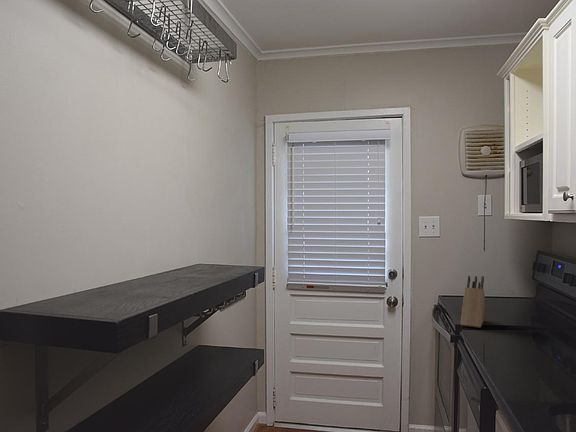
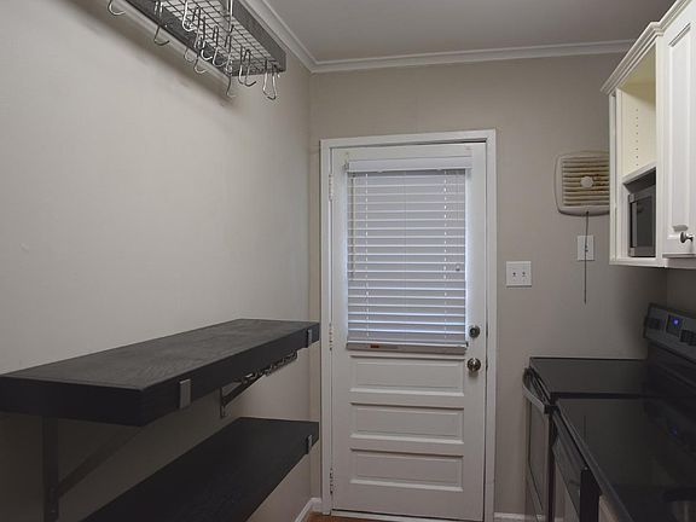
- knife block (473, 299)
